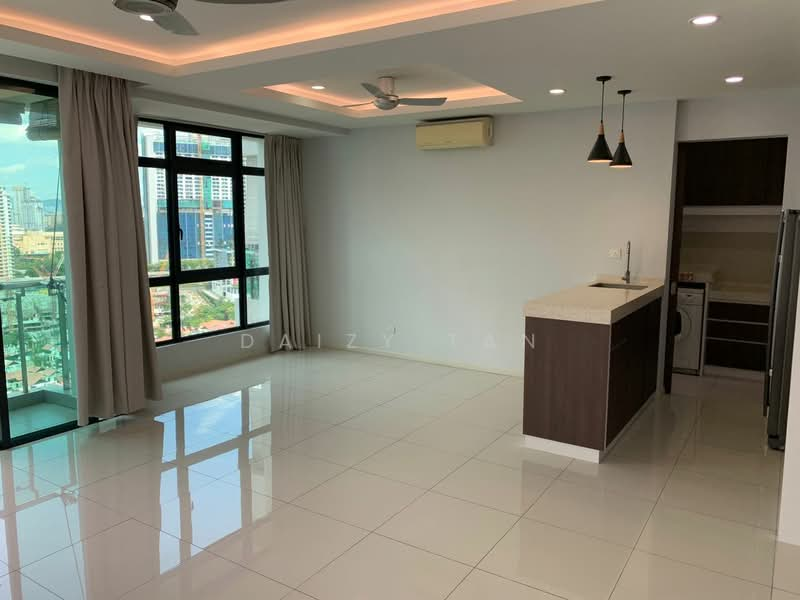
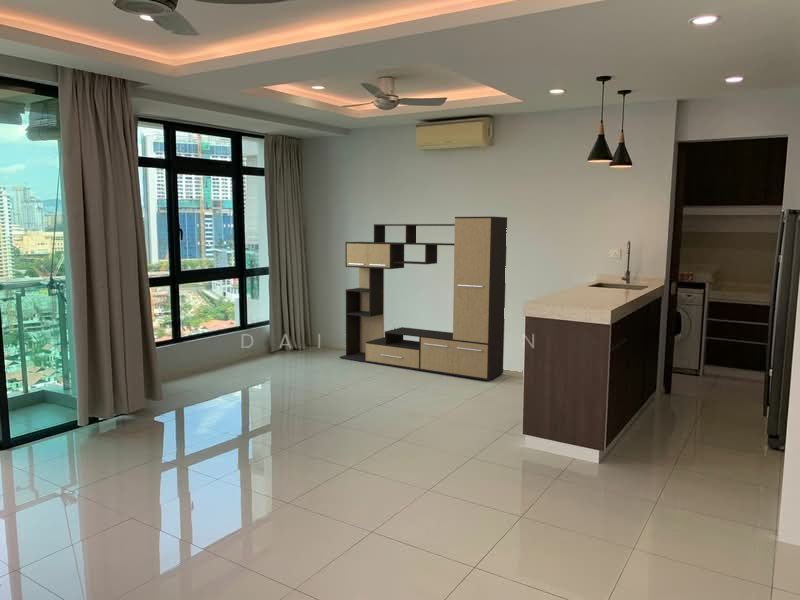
+ media console (403, 267)
